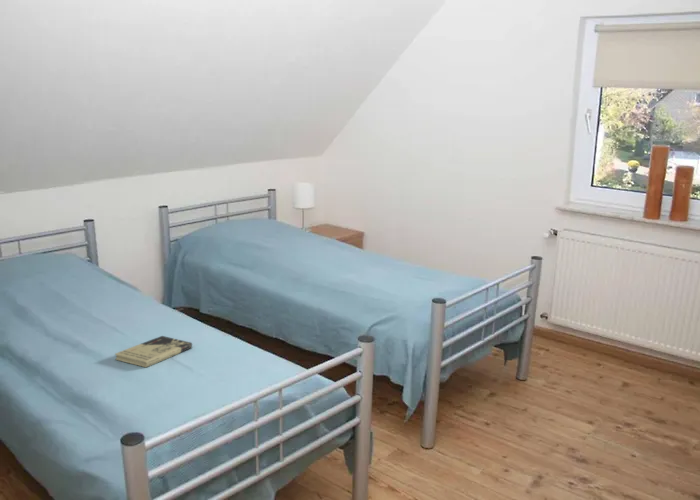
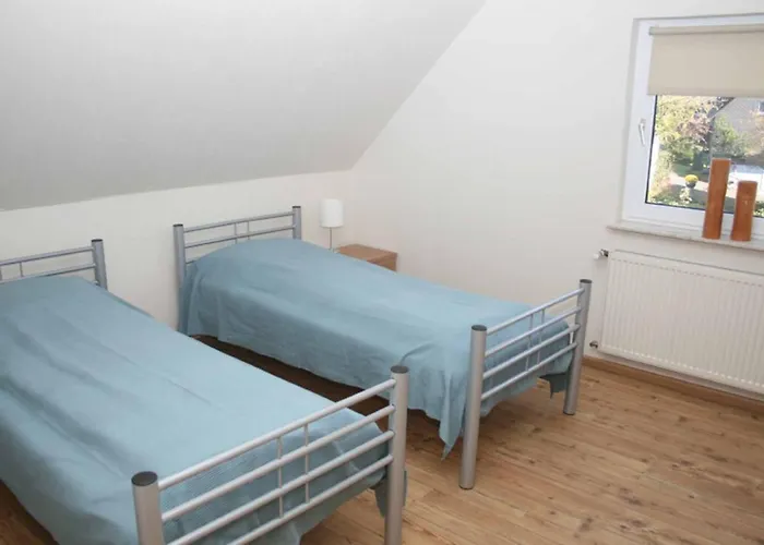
- book (154, 350)
